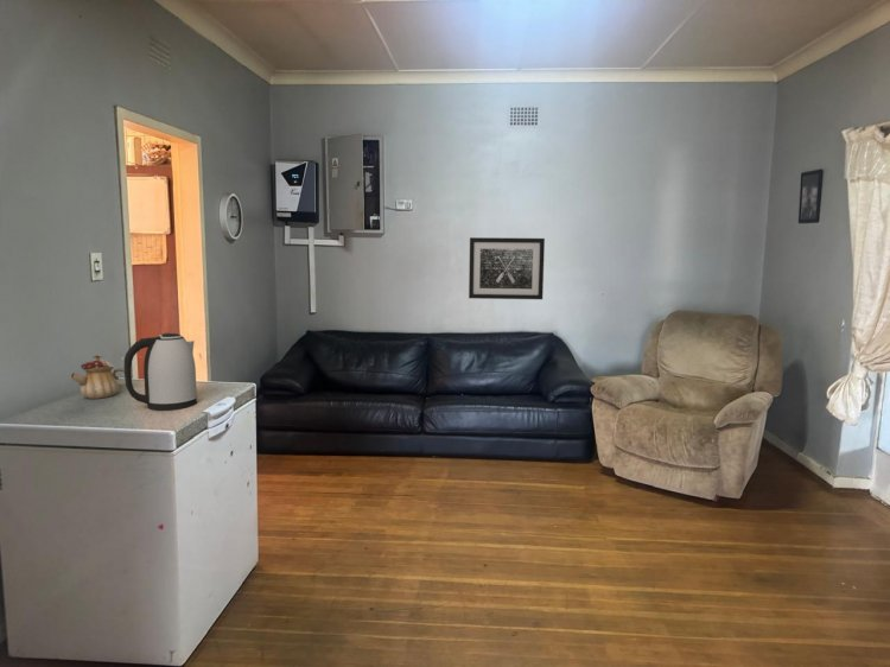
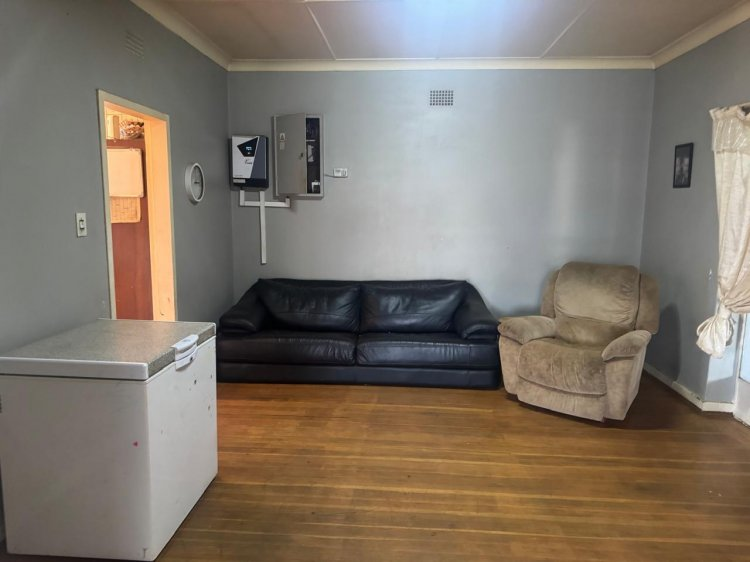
- teapot (101, 374)
- kettle (160, 369)
- wall art (506, 268)
